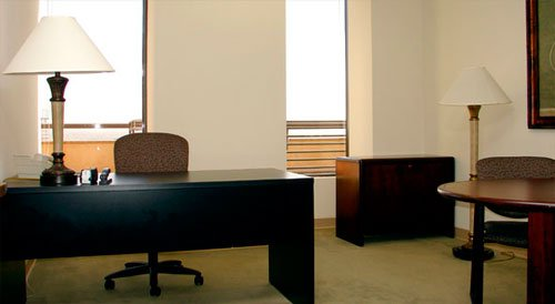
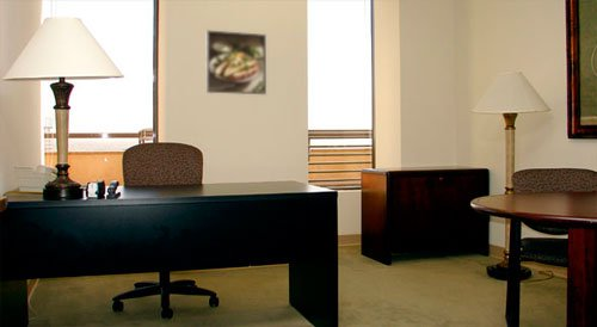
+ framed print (236, 62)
